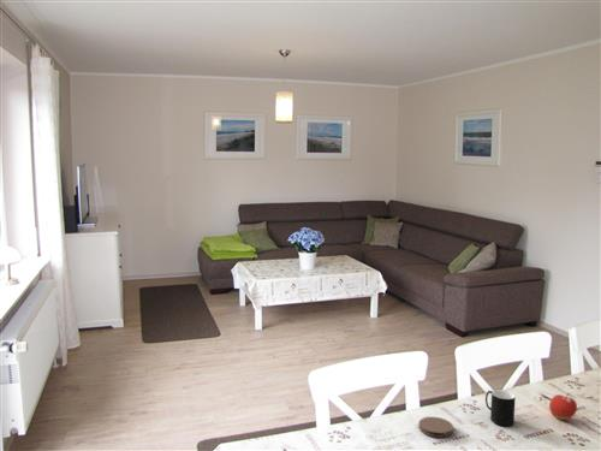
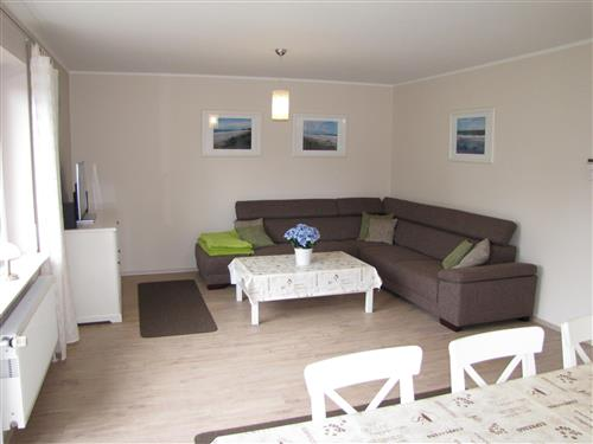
- coaster (435, 426)
- fruit (563, 405)
- cup (499, 405)
